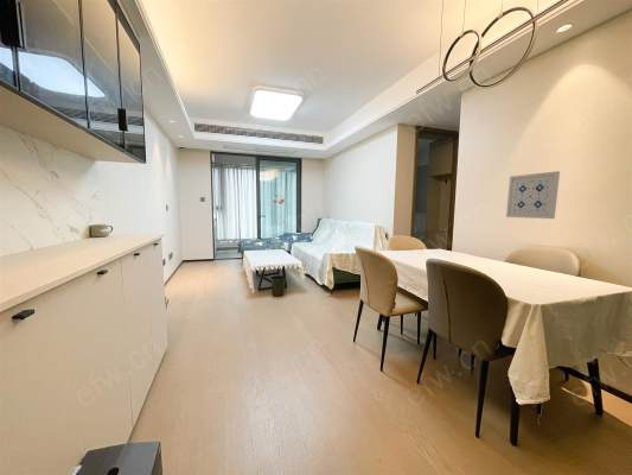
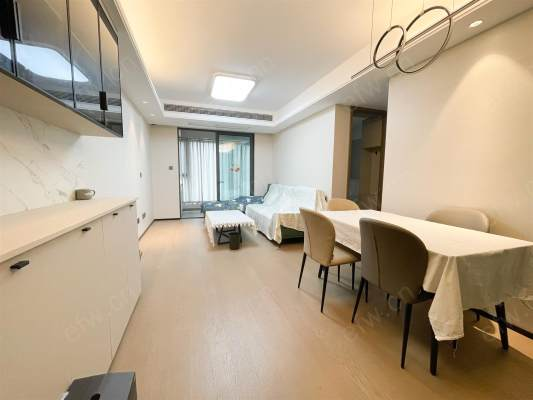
- wall art (530, 196)
